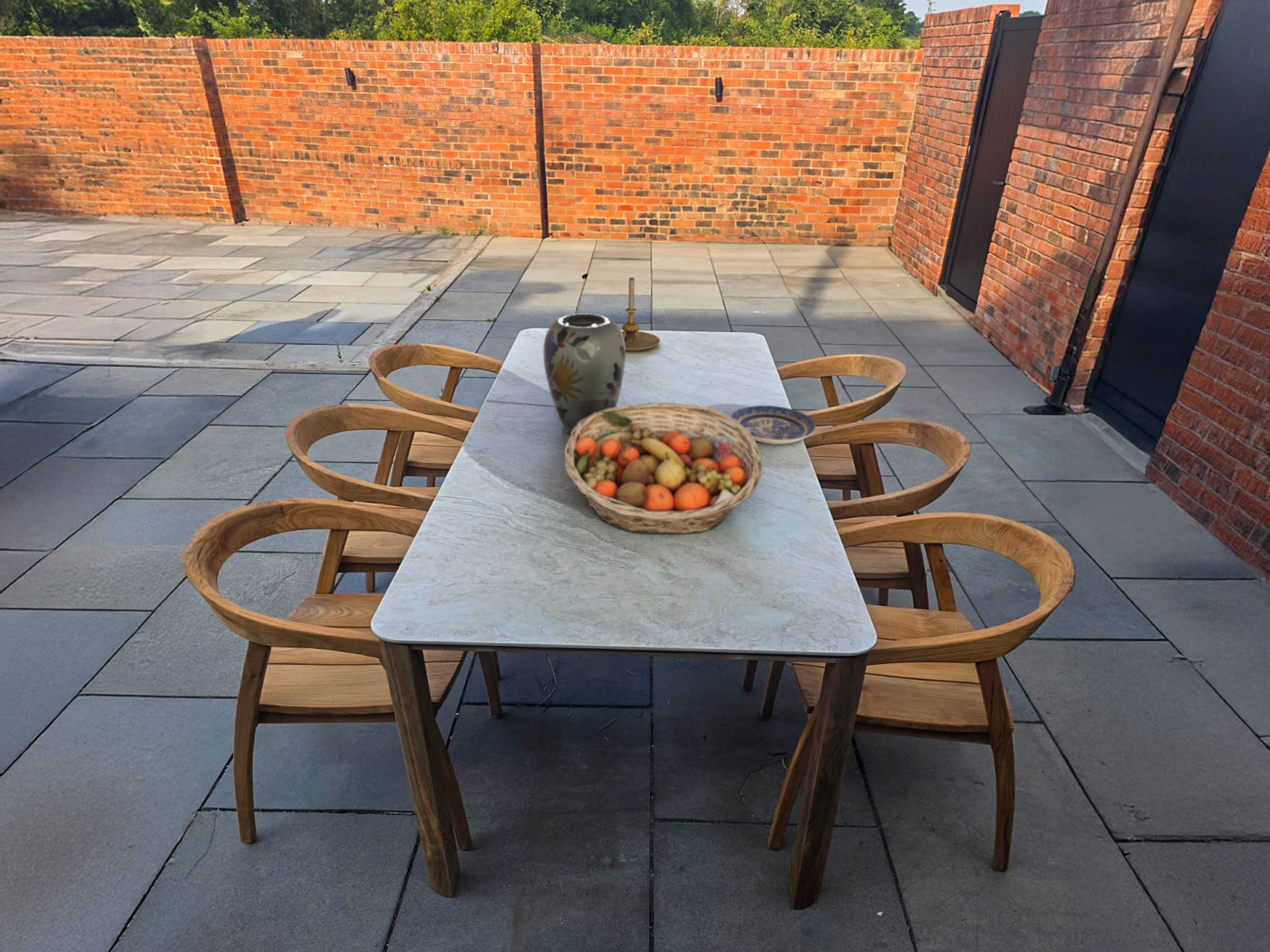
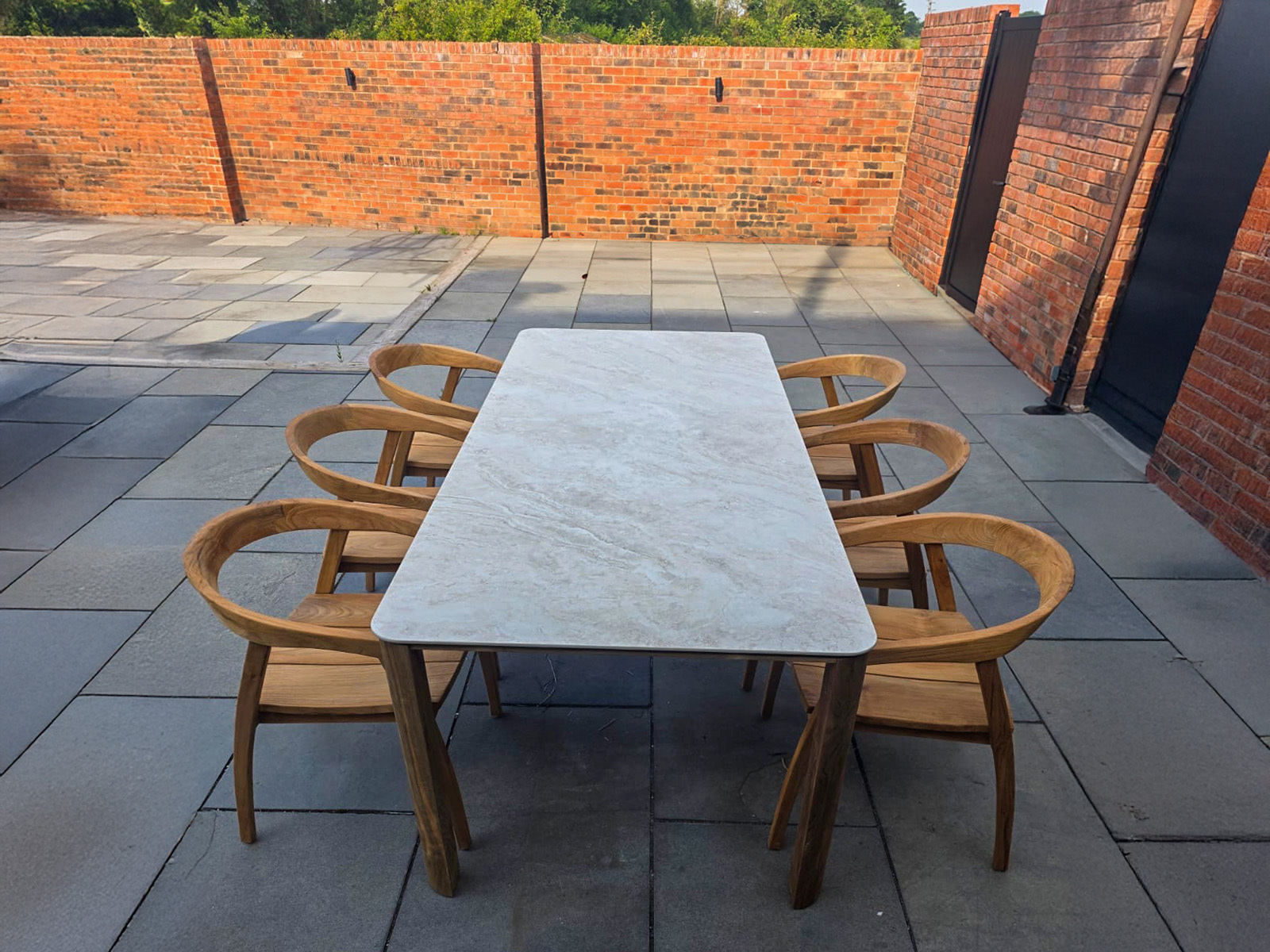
- plate (772, 427)
- candle holder (631, 311)
- vase (584, 375)
- fruit basket (662, 468)
